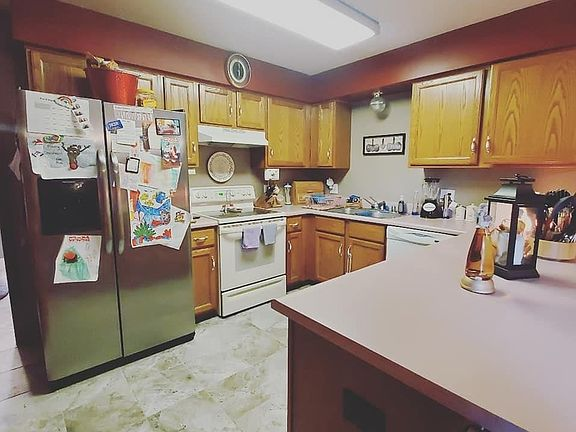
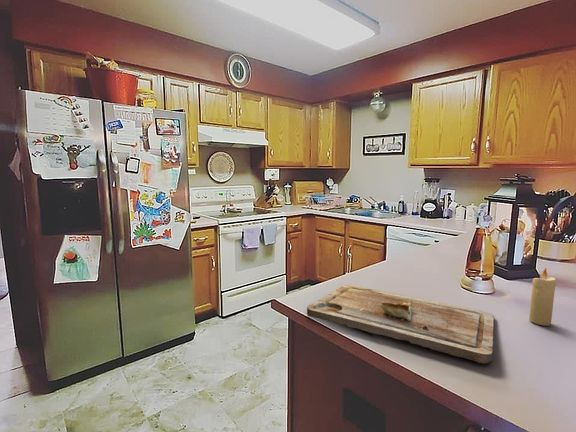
+ cutting board (398, 305)
+ candle (542, 295)
